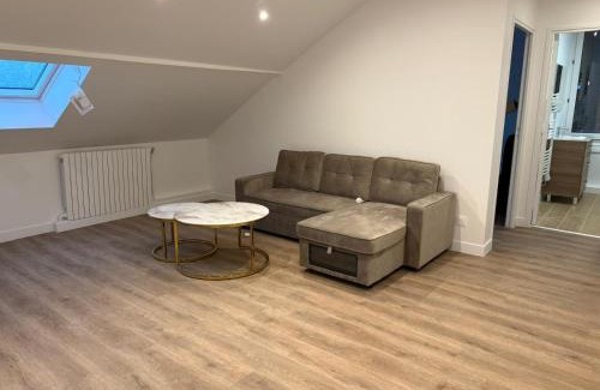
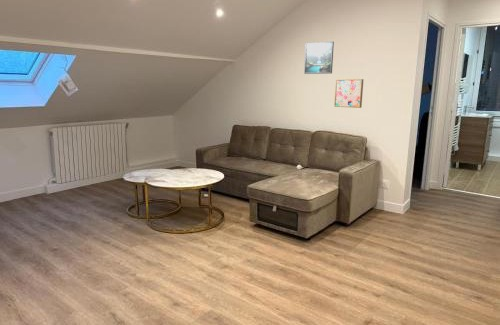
+ wall art (348, 93)
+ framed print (318, 58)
